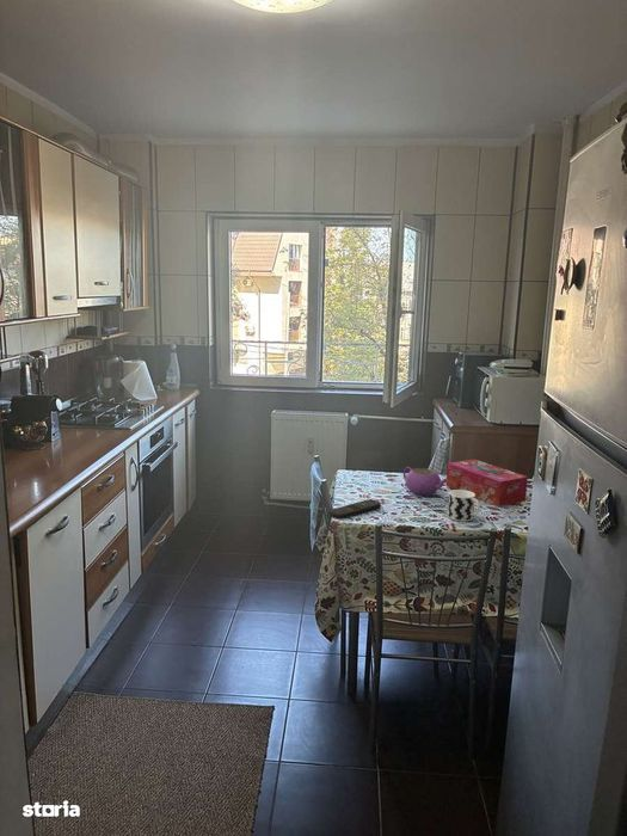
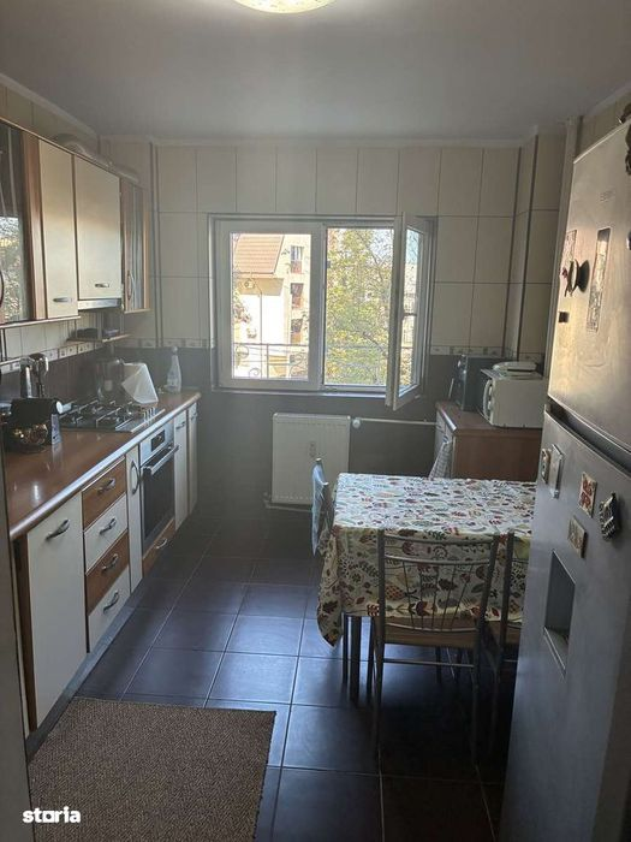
- teapot (424, 481)
- remote control (355, 508)
- tissue box (485, 481)
- cup (465, 506)
